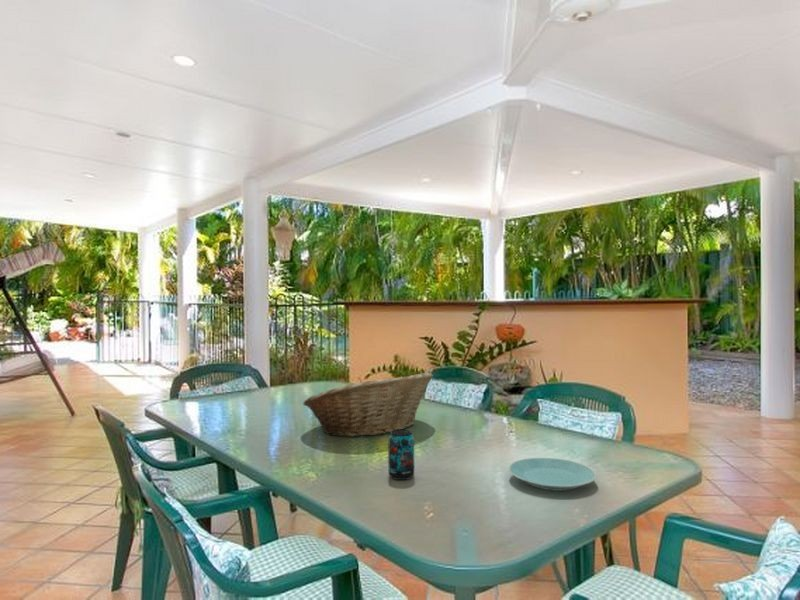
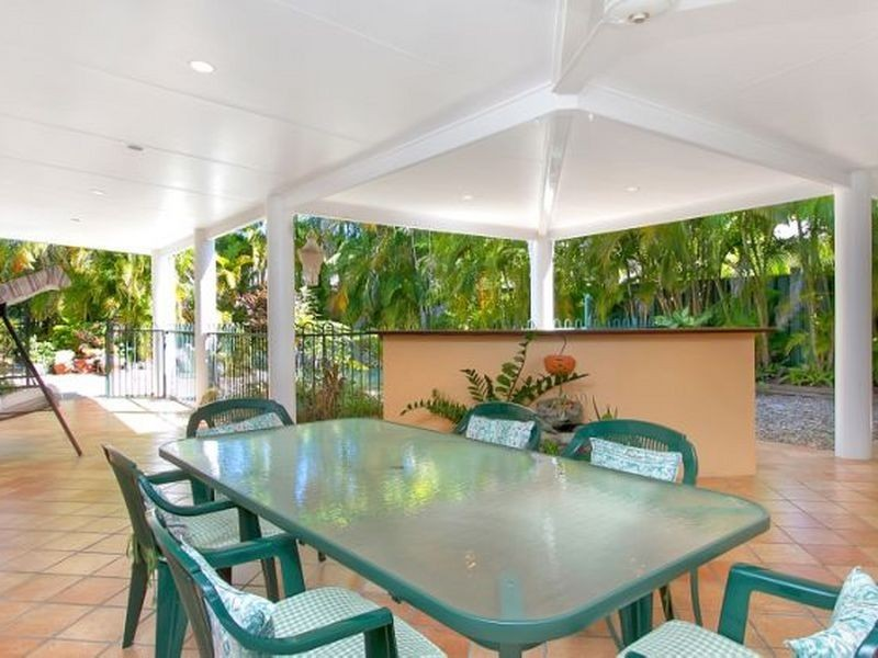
- plate (551, 475)
- fruit basket (371, 399)
- beverage can (401, 454)
